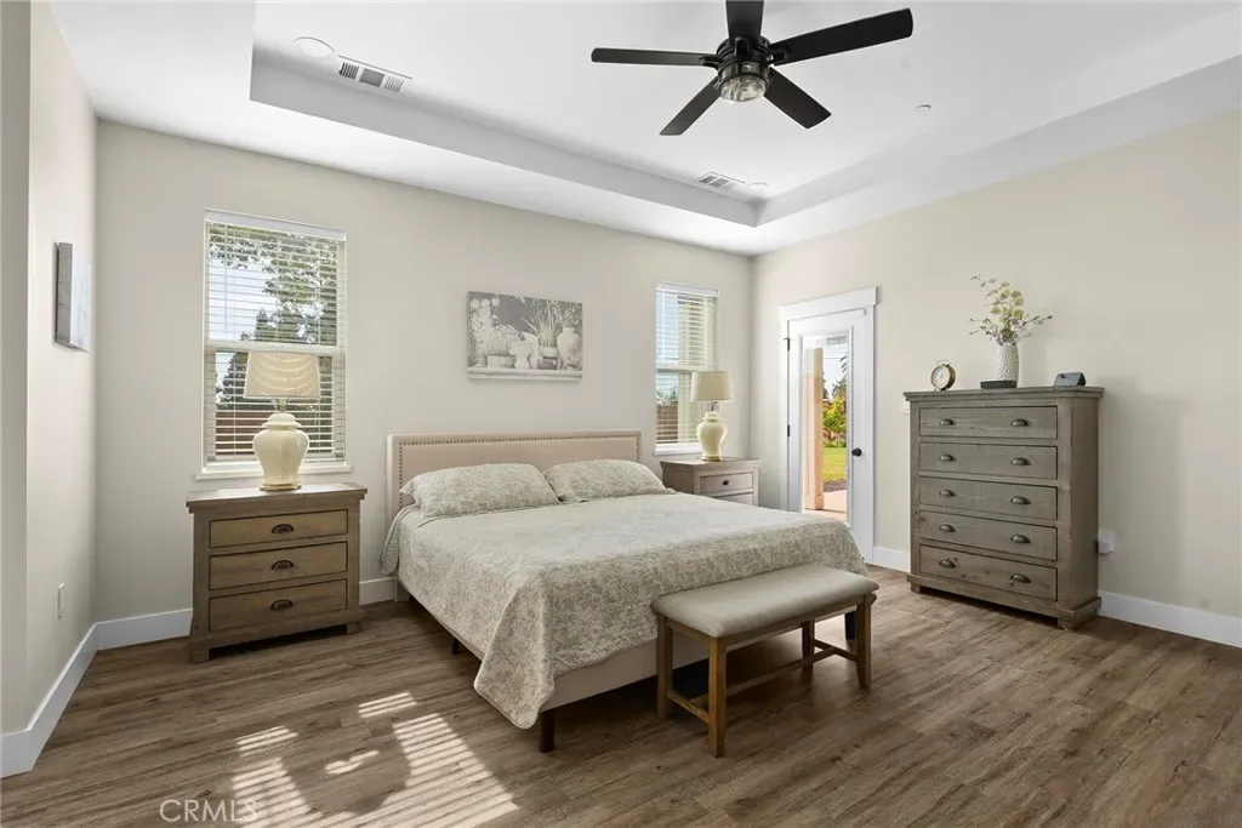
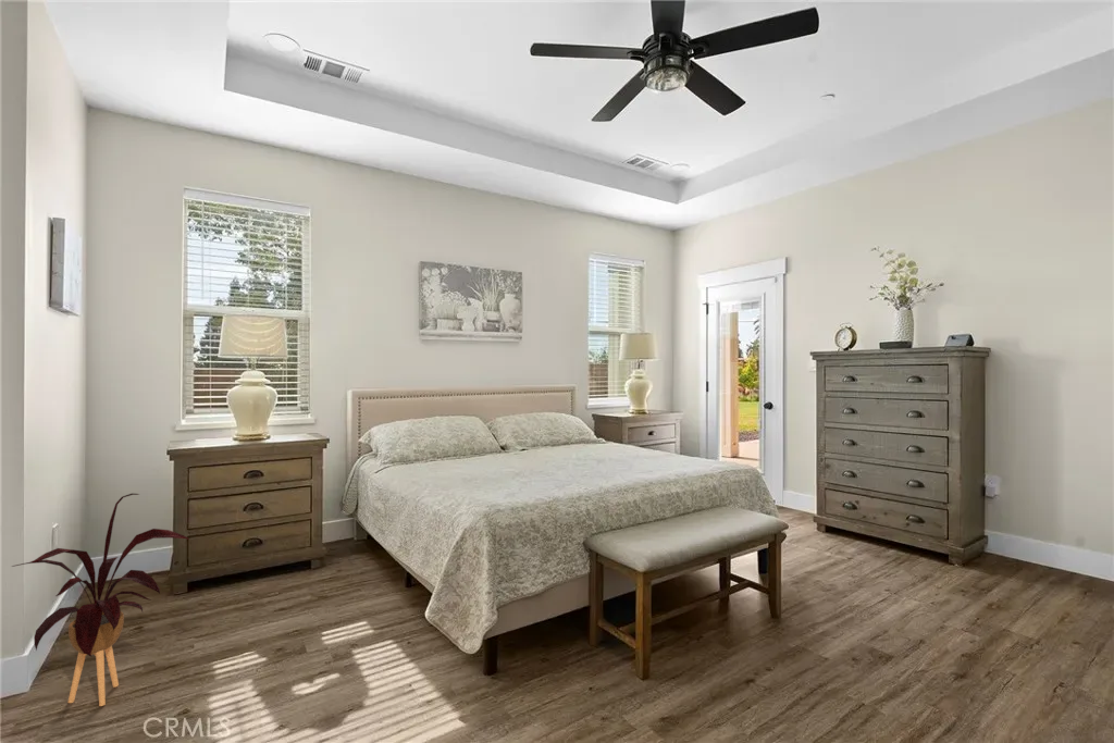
+ house plant (100, 600)
